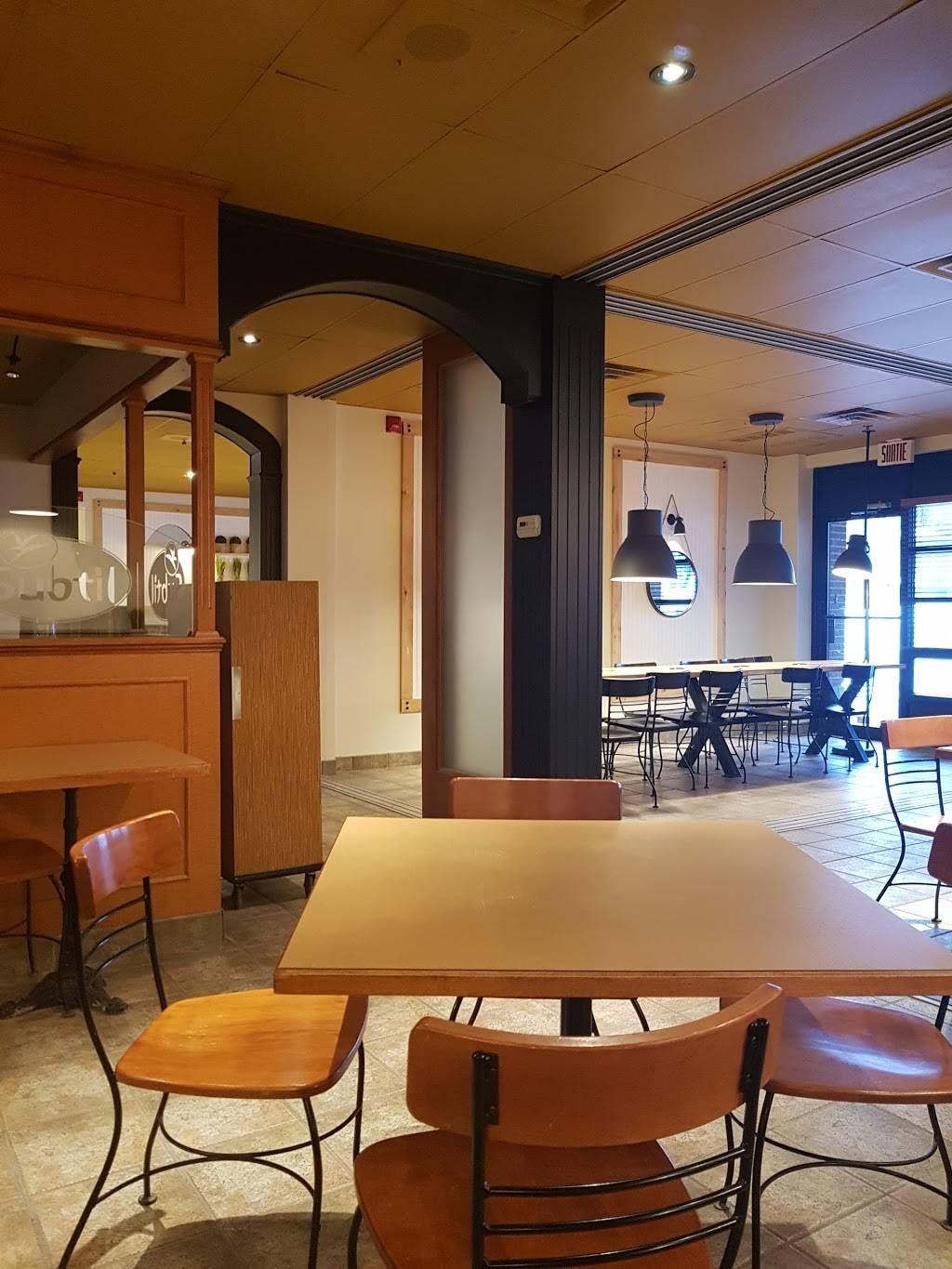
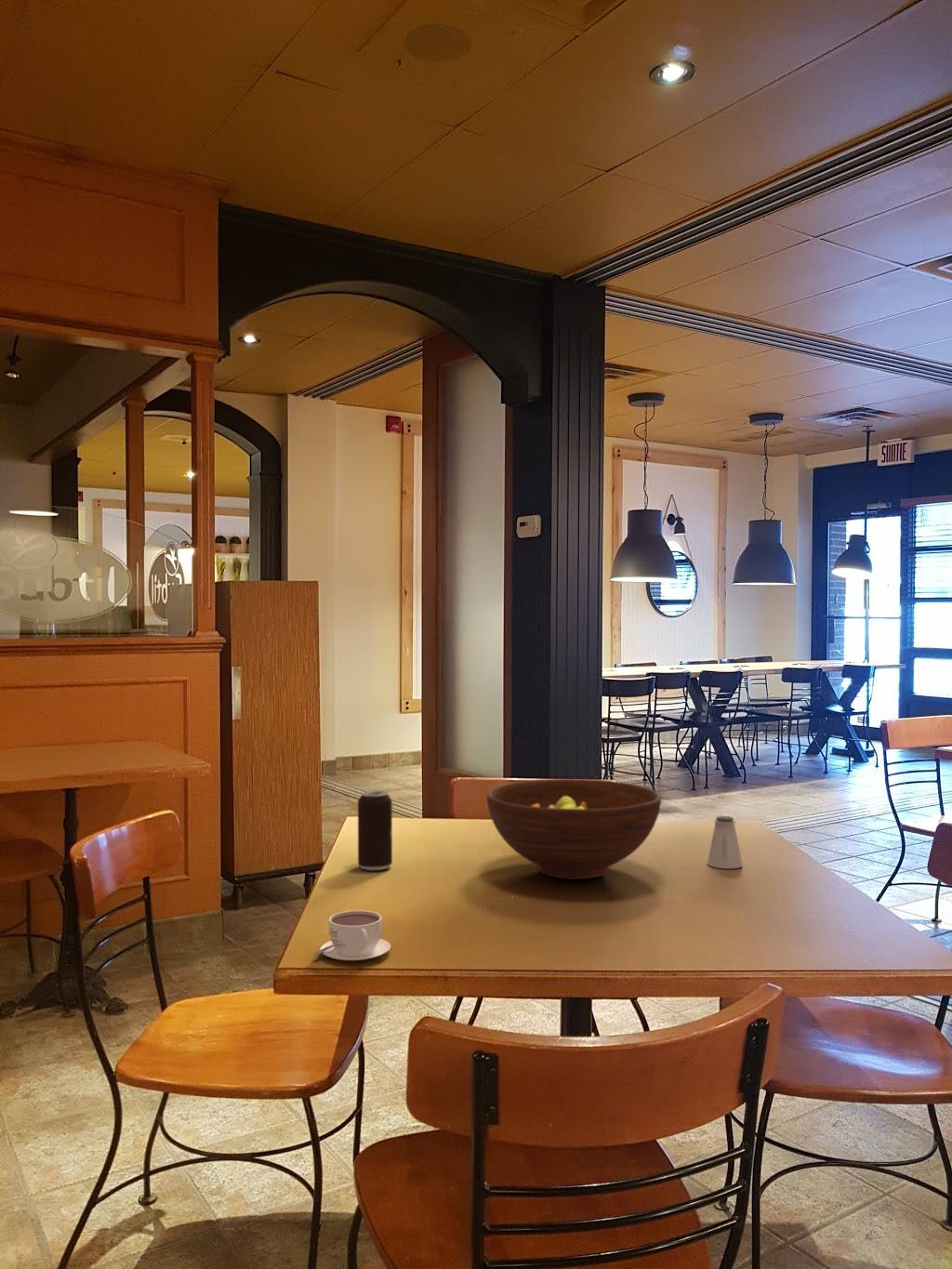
+ beverage can (375, 829)
+ saltshaker (724, 840)
+ coffee cup (351, 935)
+ fruit bowl (573, 832)
